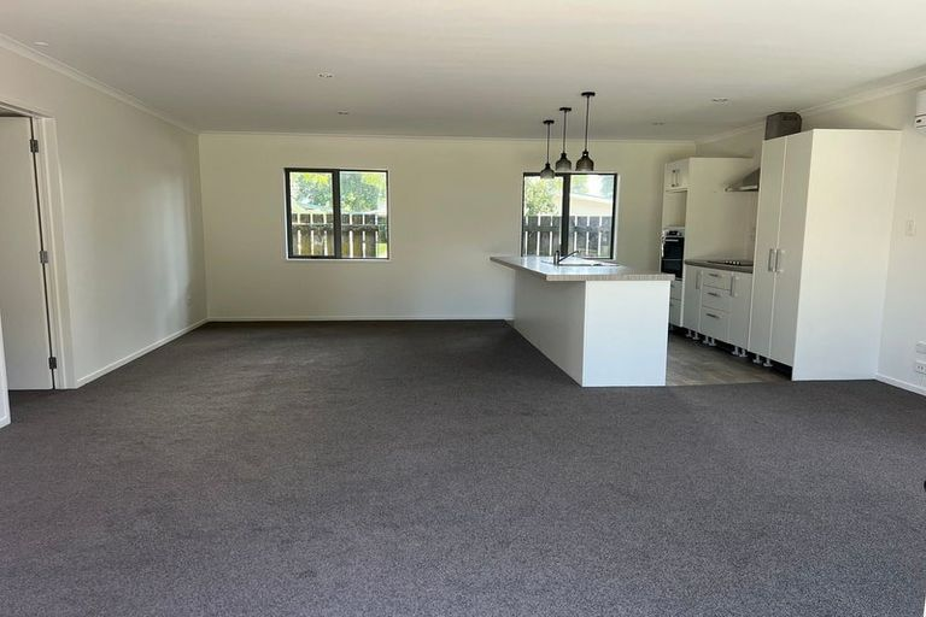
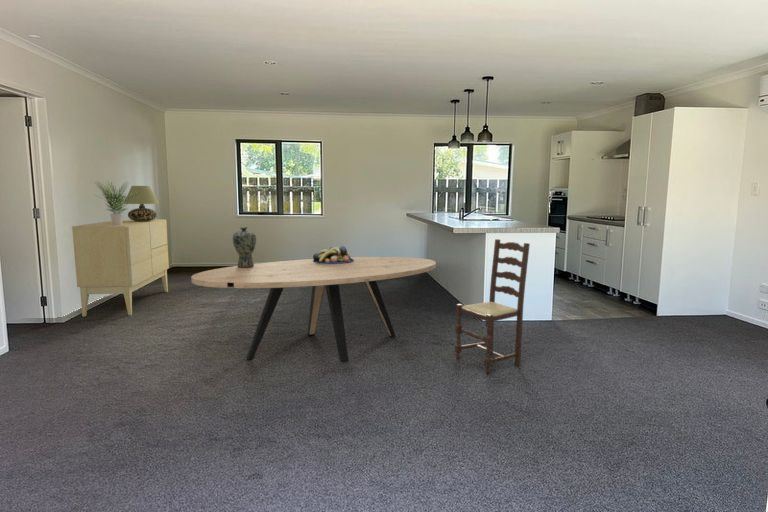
+ dining chair (490, 303)
+ vase (244, 246)
+ table lamp (141, 203)
+ fruit bowl (333, 253)
+ potted plant (115, 202)
+ sideboard (127, 263)
+ dining table (329, 306)
